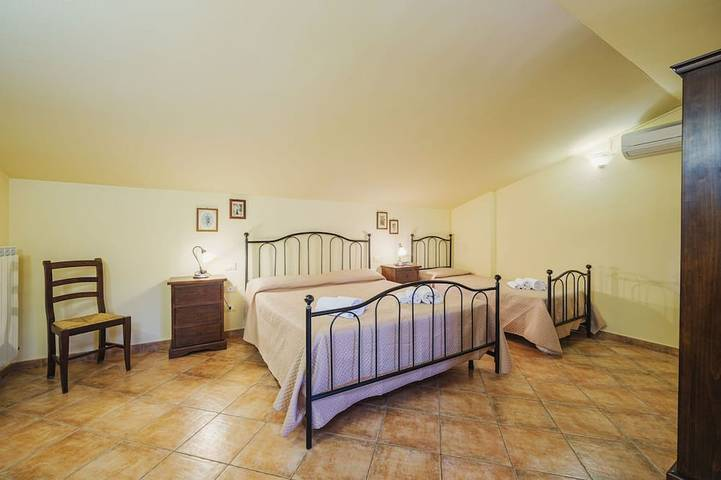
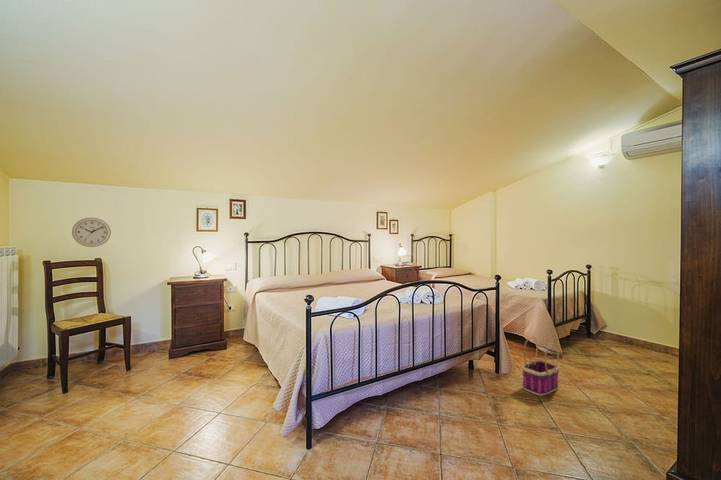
+ basket (540, 364)
+ wall clock (91, 232)
